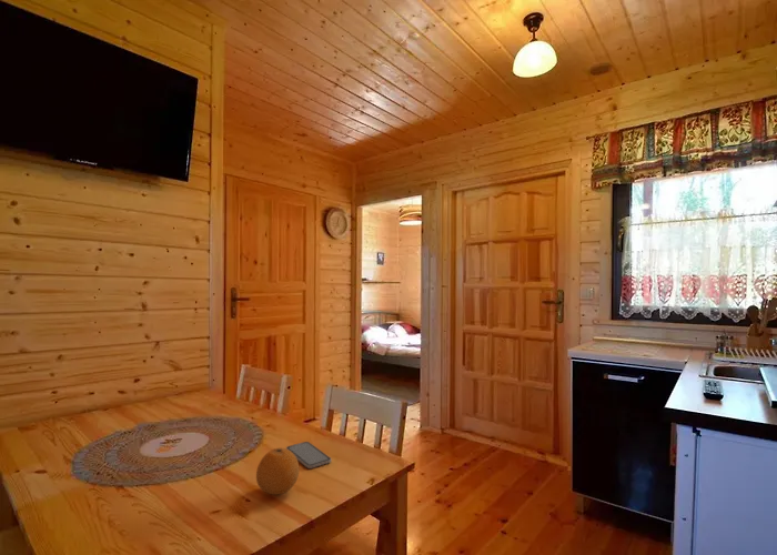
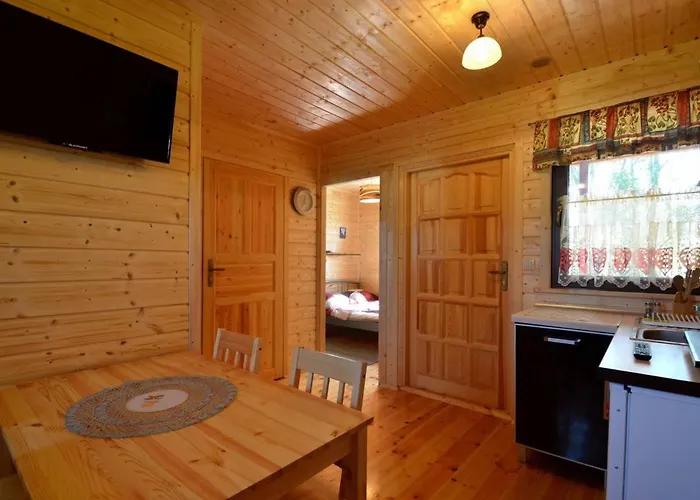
- fruit (278, 471)
- smartphone (307, 454)
